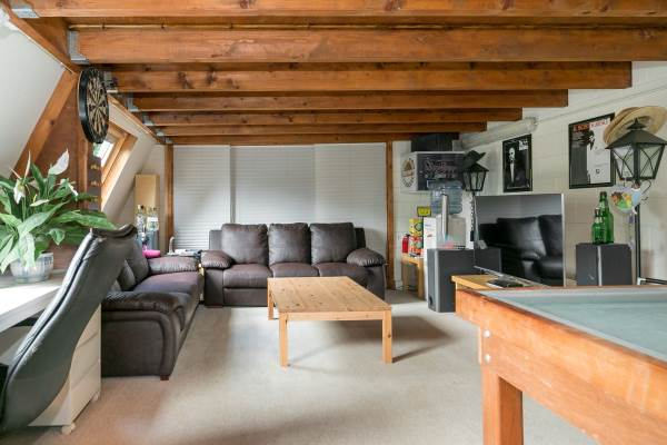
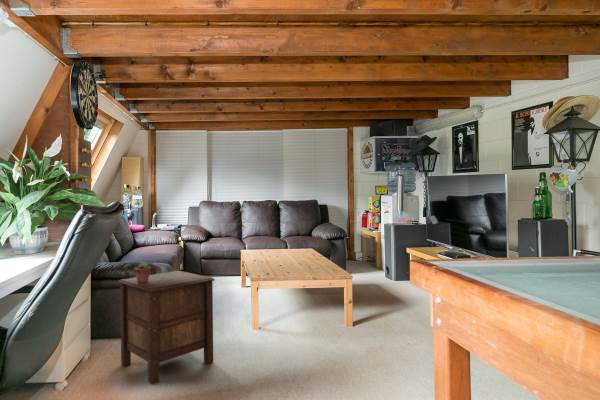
+ nightstand (167, 320)
+ potted succulent (142, 271)
